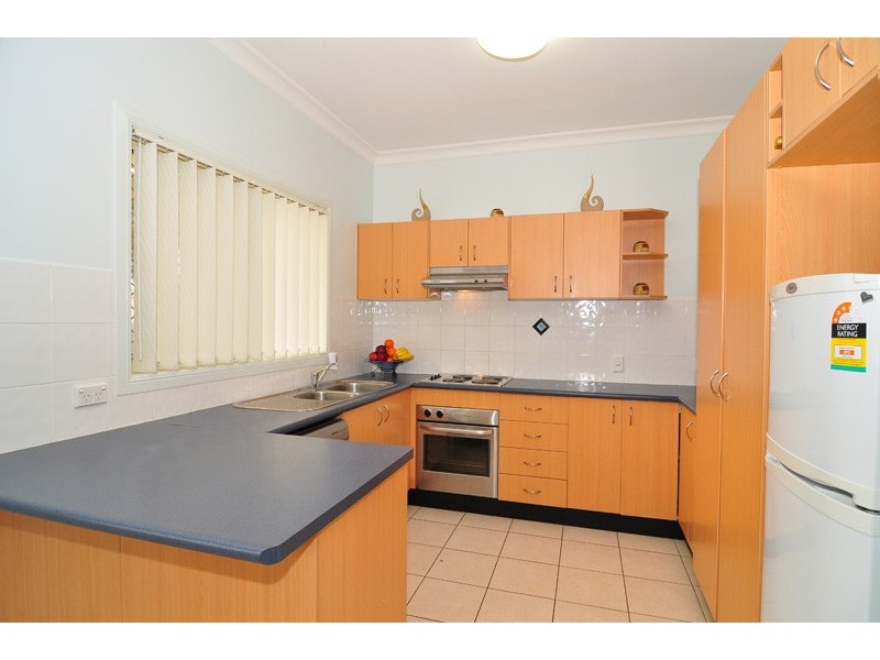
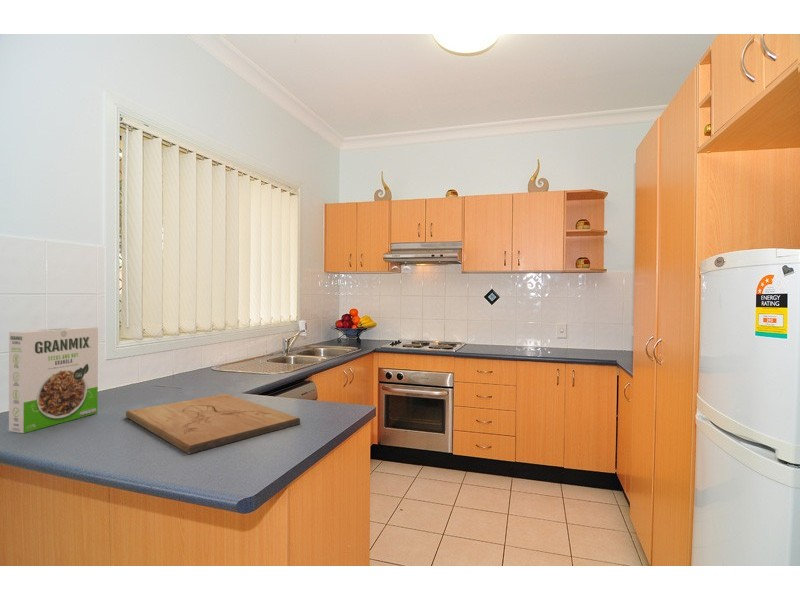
+ cutting board (211, 416)
+ cereal box (56, 375)
